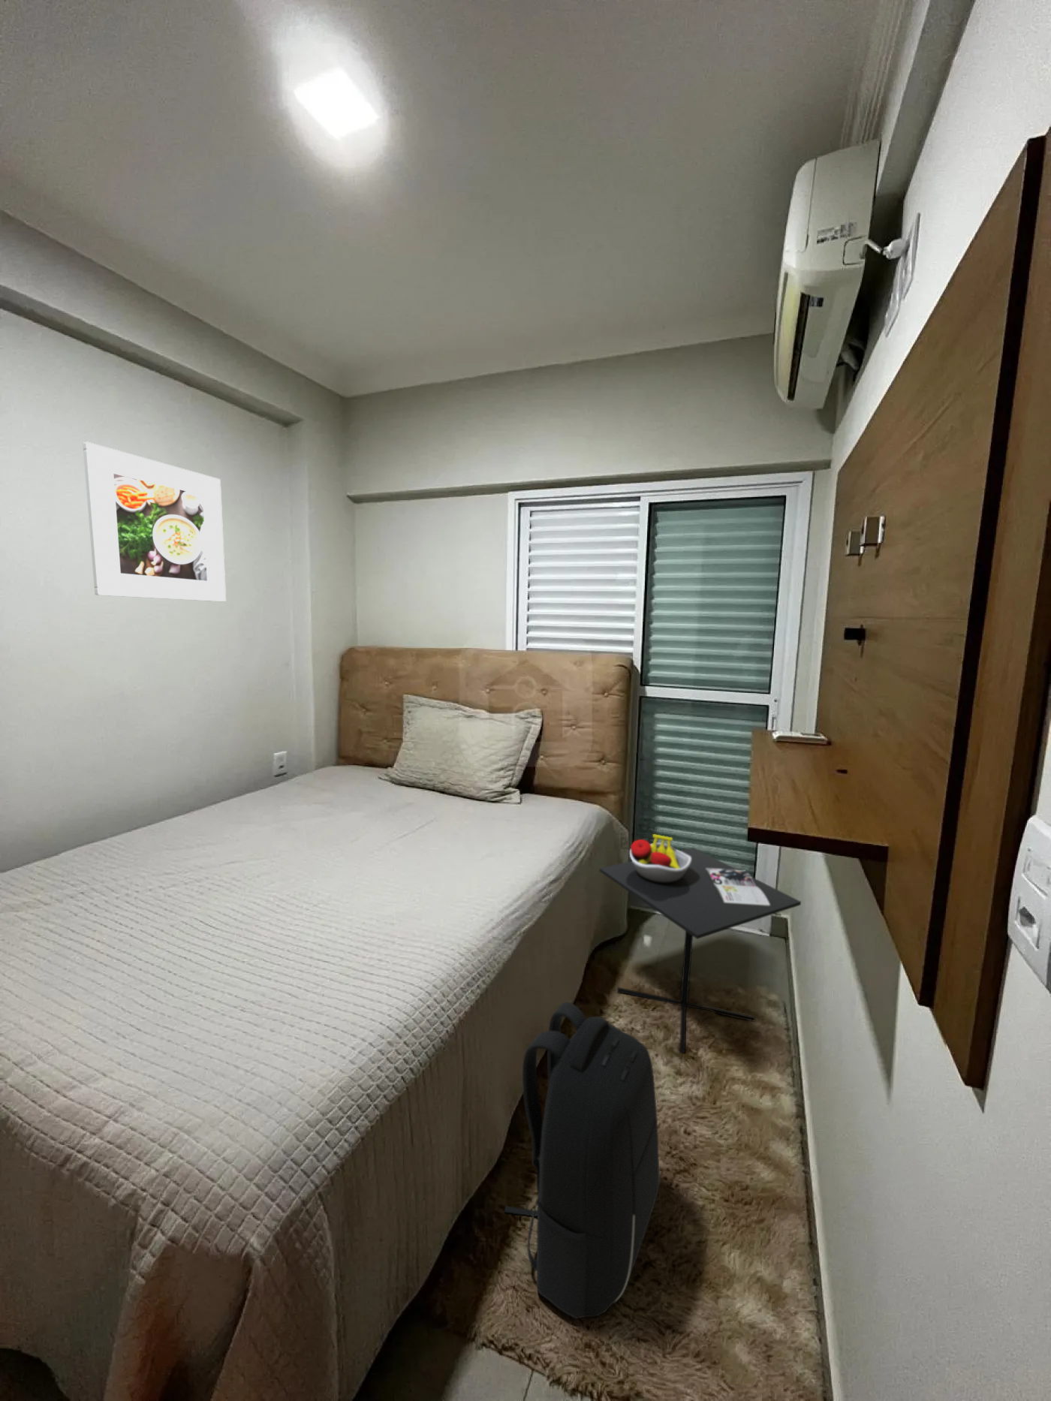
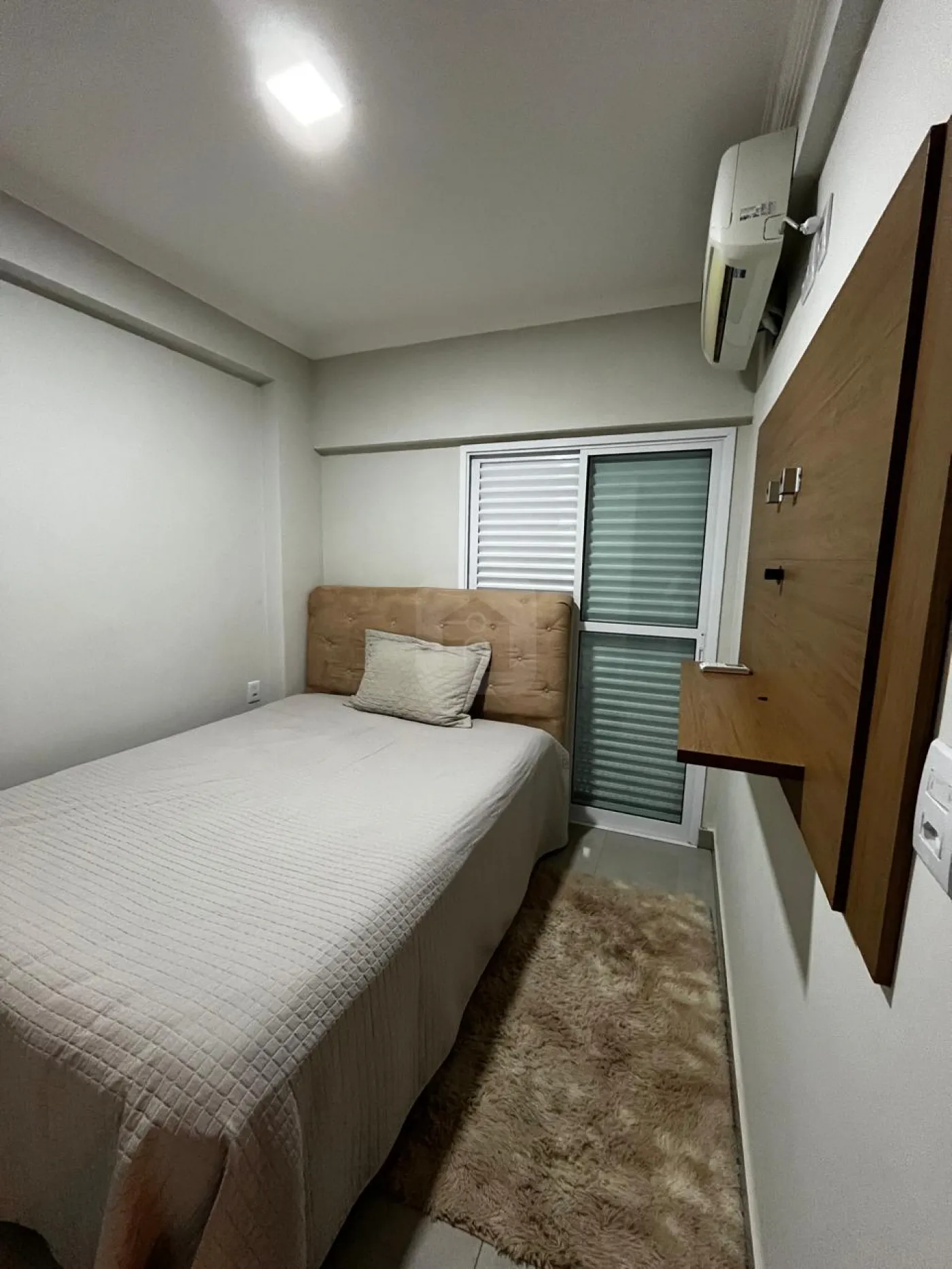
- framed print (163, 531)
- backpack (582, 1127)
- kitchen table (693, 928)
